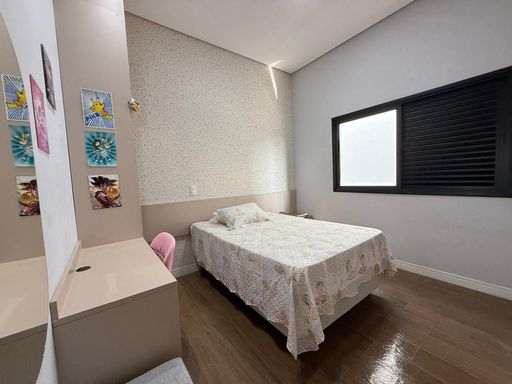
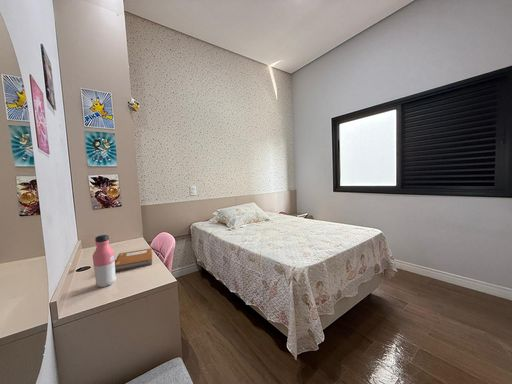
+ water bottle (104, 259)
+ notebook (134, 258)
